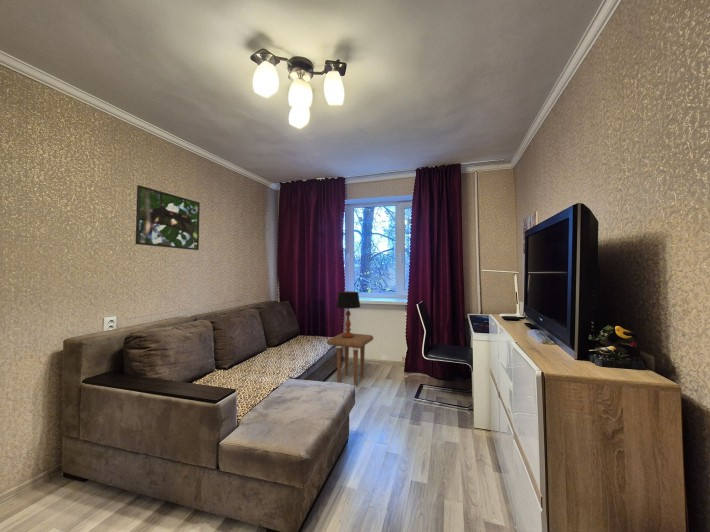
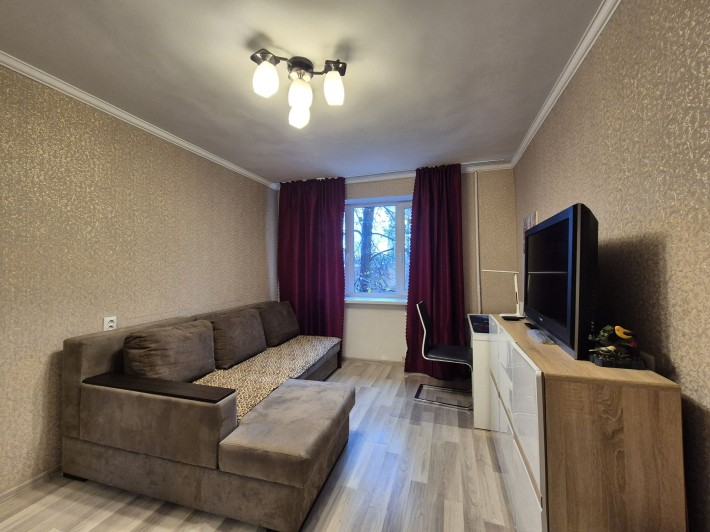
- side table (348, 358)
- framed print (171, 221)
- table lamp (348, 314)
